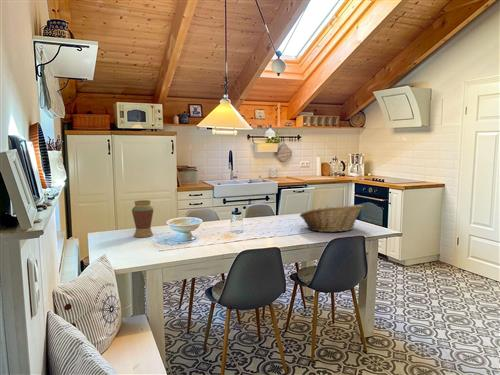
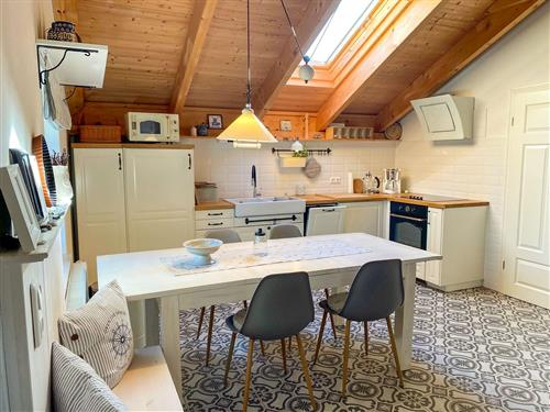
- fruit basket (331, 216)
- vase (142, 218)
